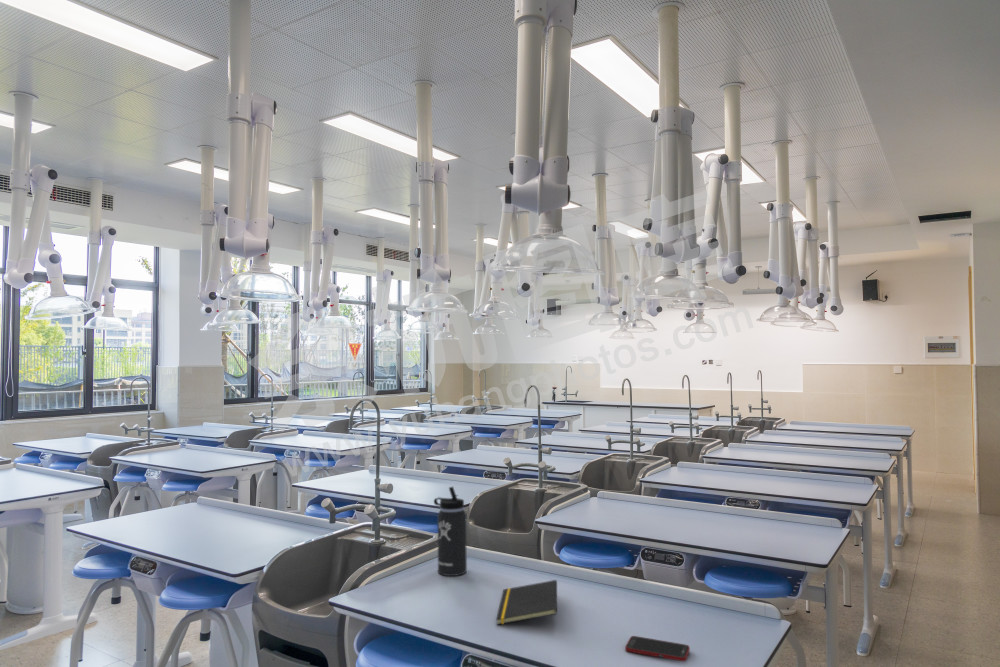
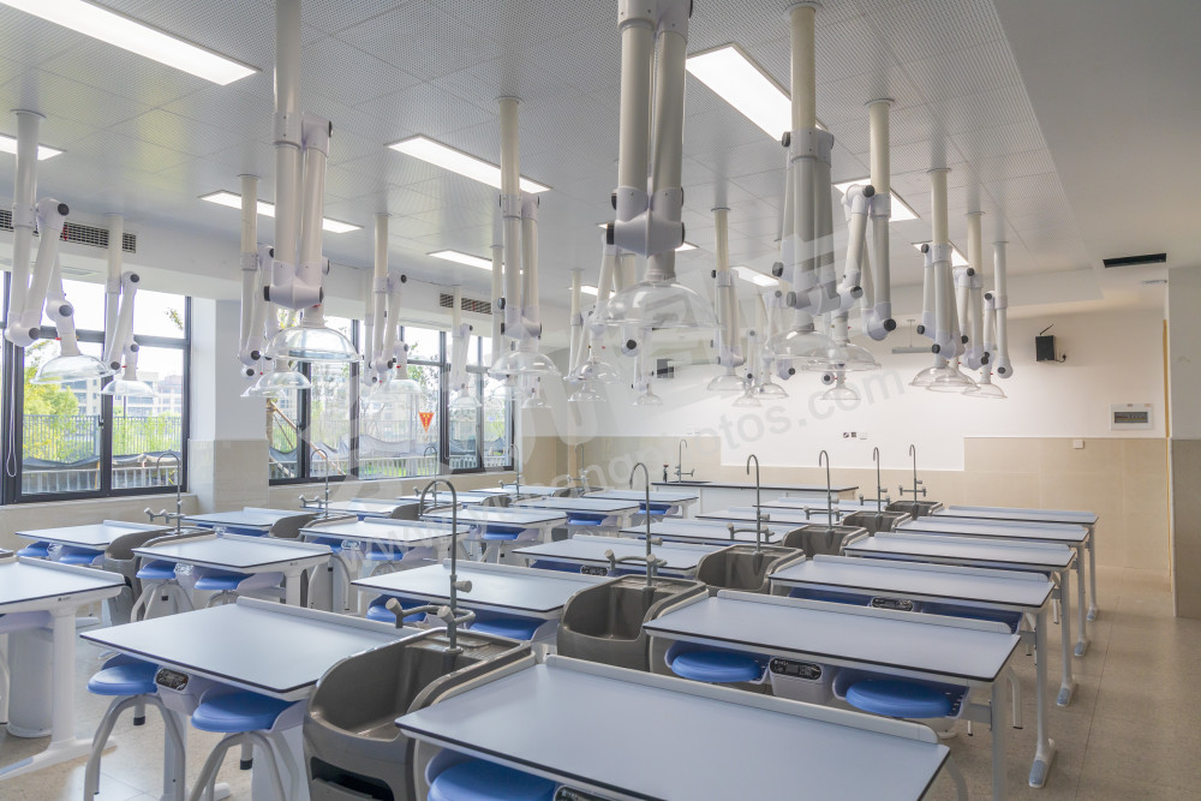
- thermos bottle (449, 528)
- cell phone (657, 648)
- notepad (528, 600)
